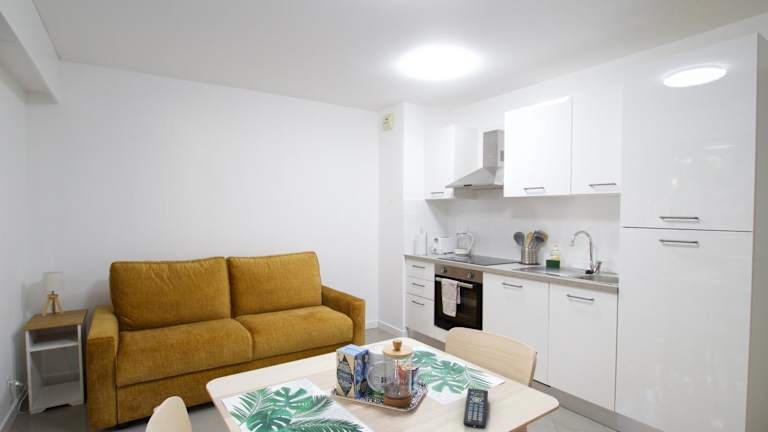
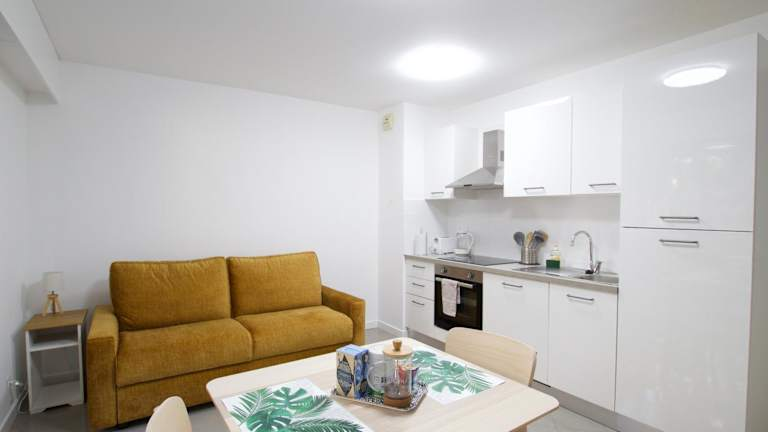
- remote control (476, 406)
